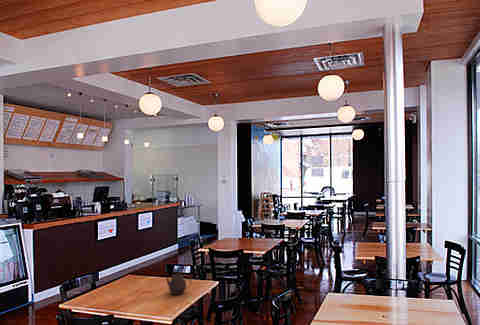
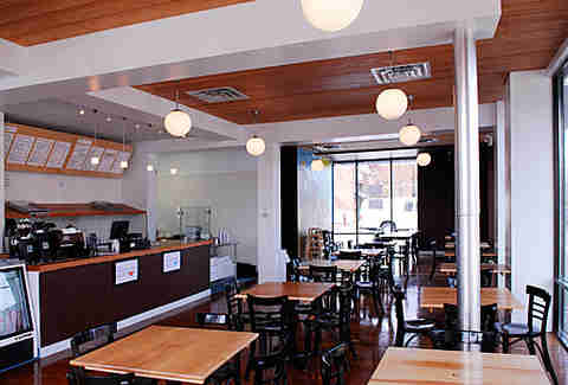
- teapot (178, 283)
